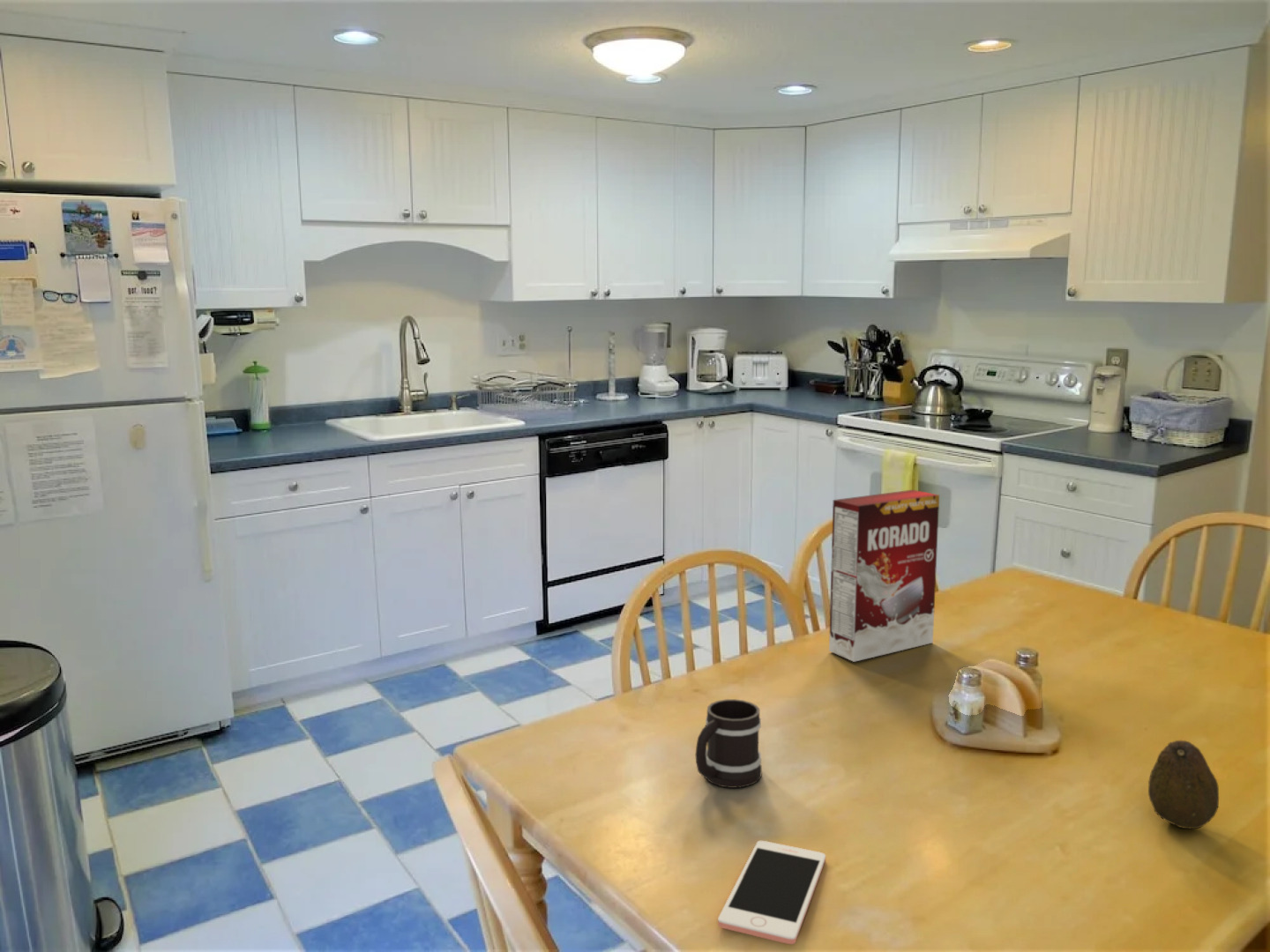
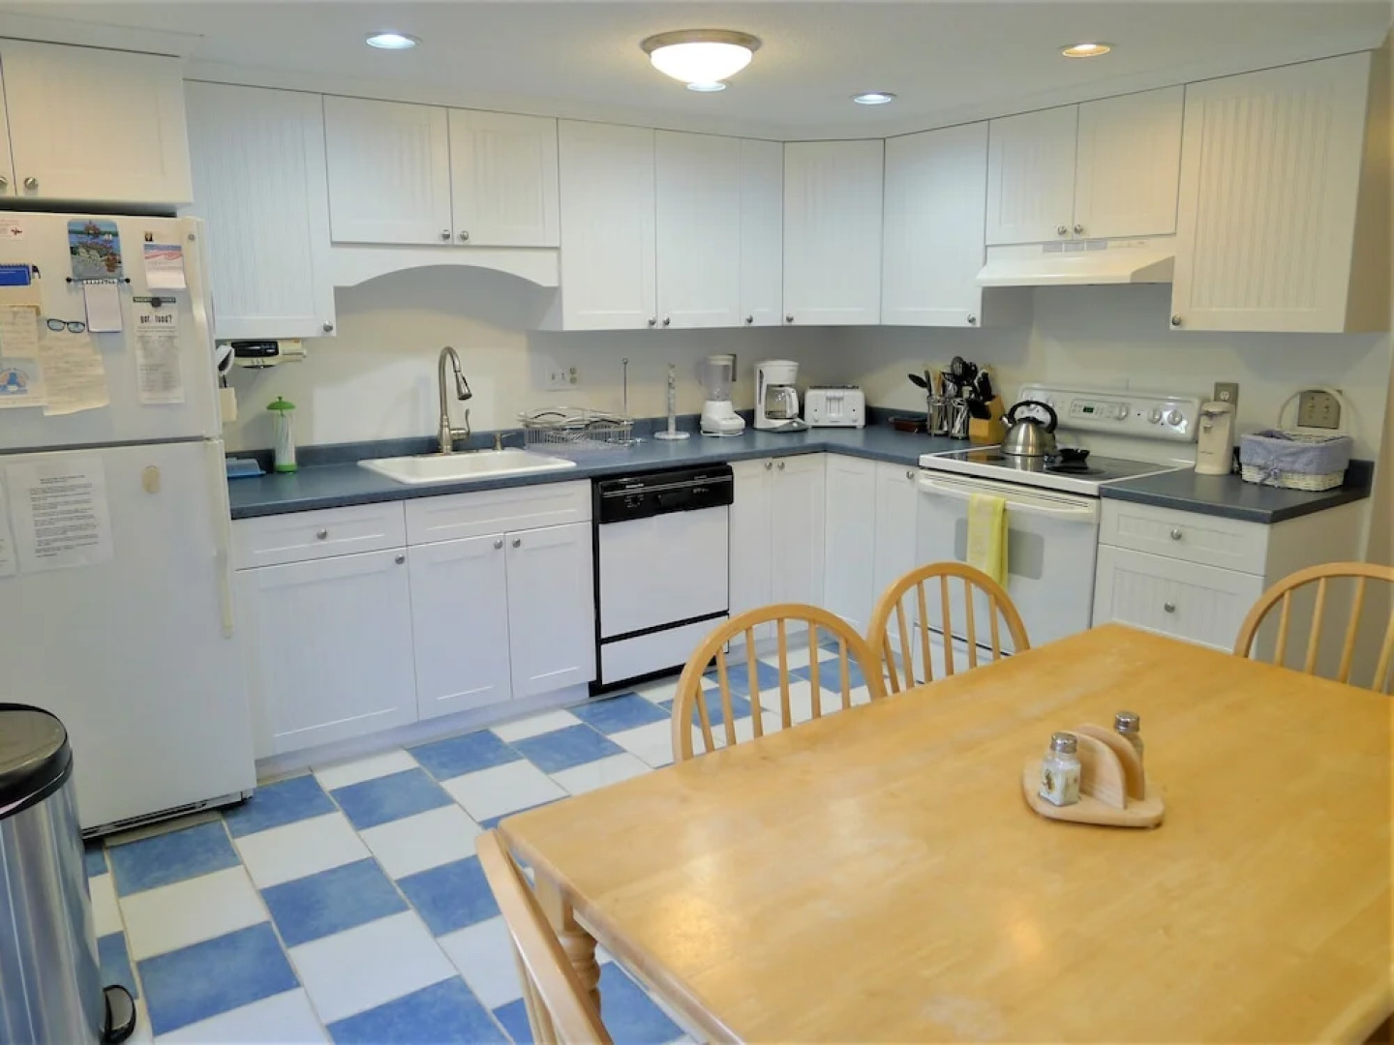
- mug (725, 745)
- cell phone (774, 888)
- cereal box (884, 573)
- fruit (1184, 783)
